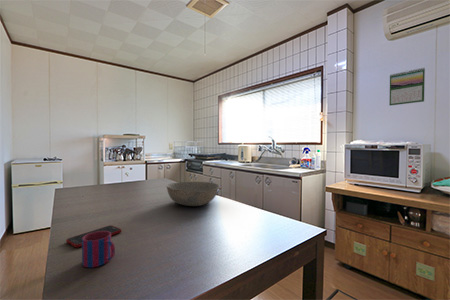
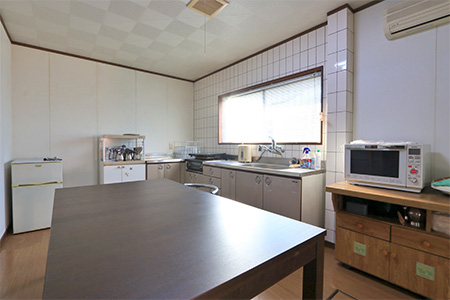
- cell phone (95, 231)
- calendar (406, 87)
- bowl (193, 193)
- mug (100, 249)
